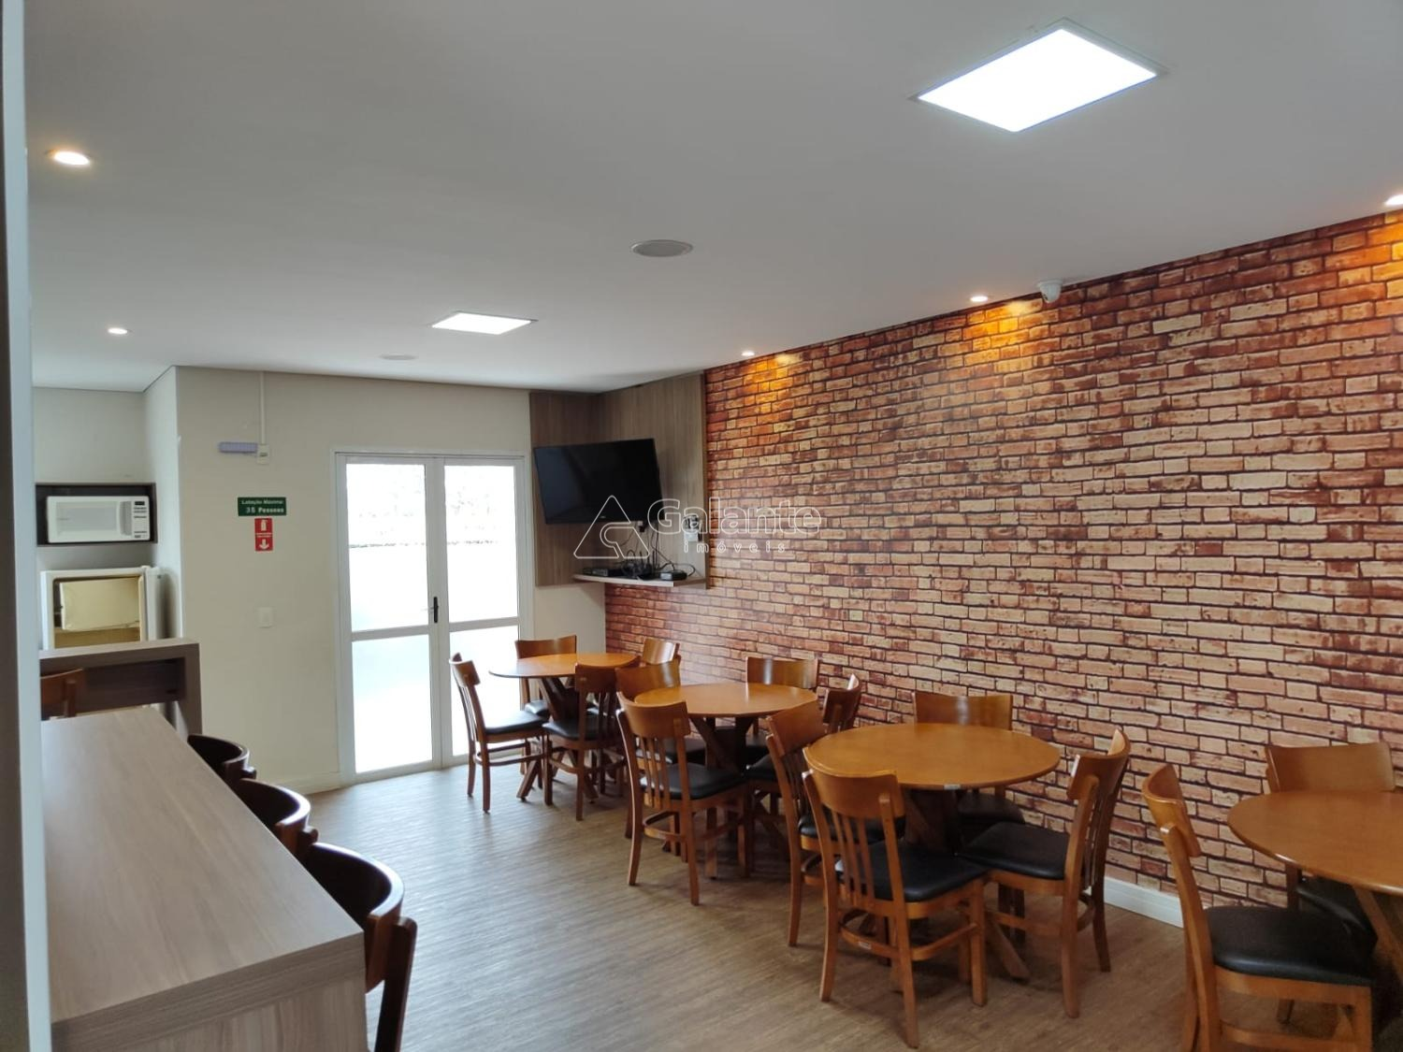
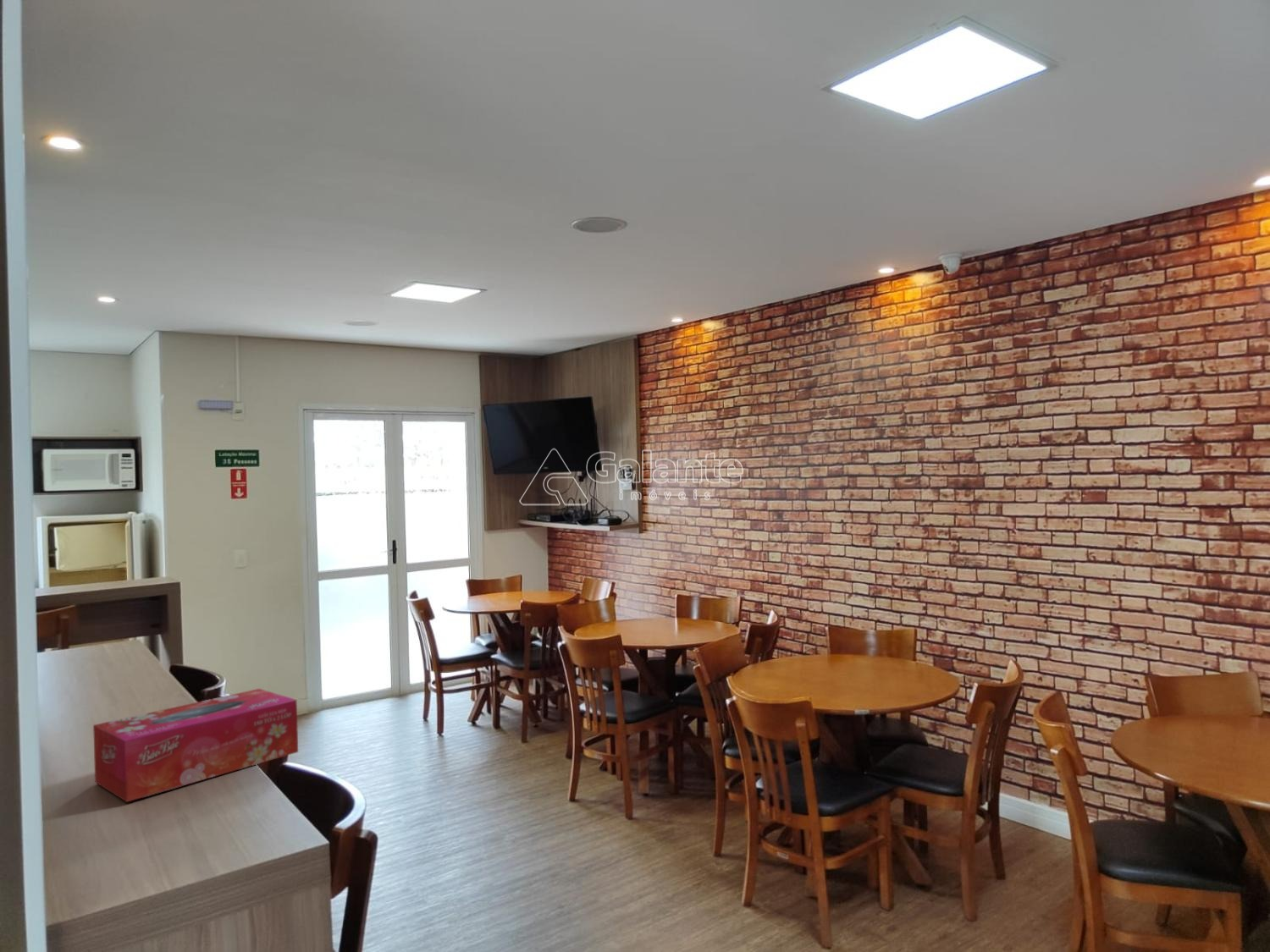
+ tissue box (200, 739)
